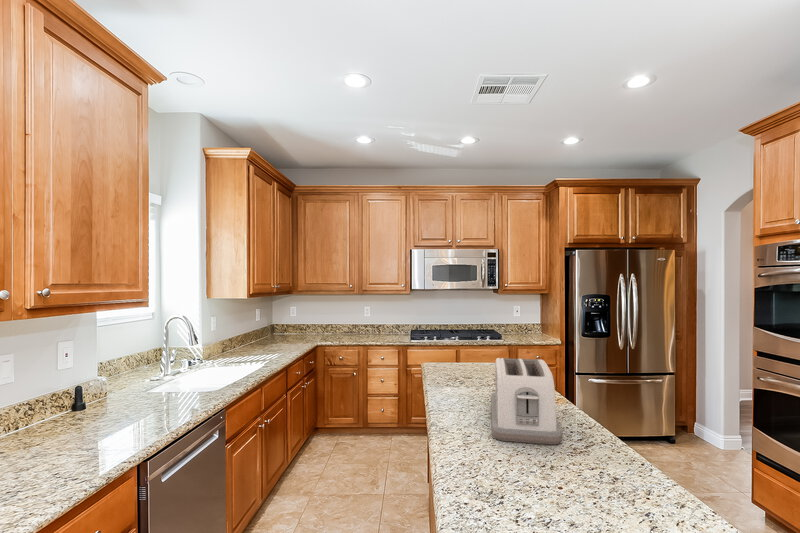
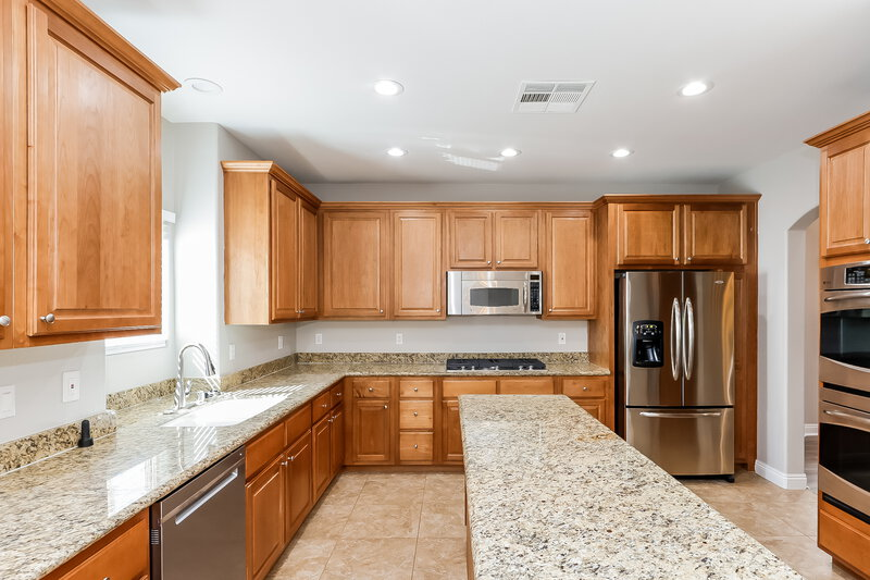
- toaster (522, 393)
